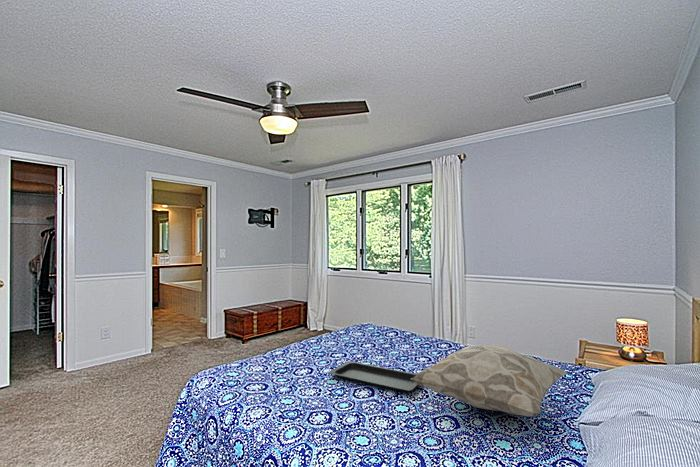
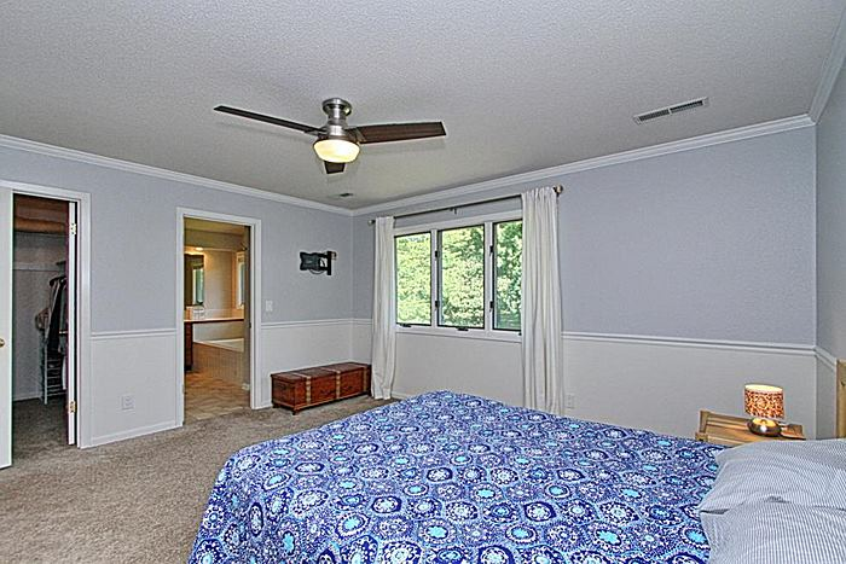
- serving tray (376, 376)
- decorative pillow (490, 375)
